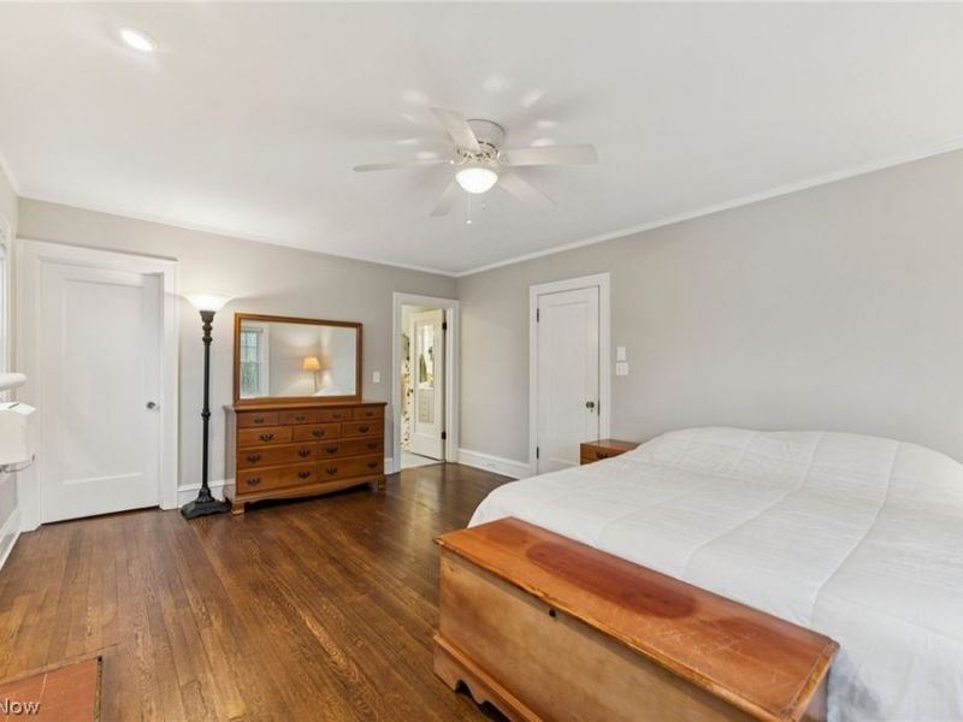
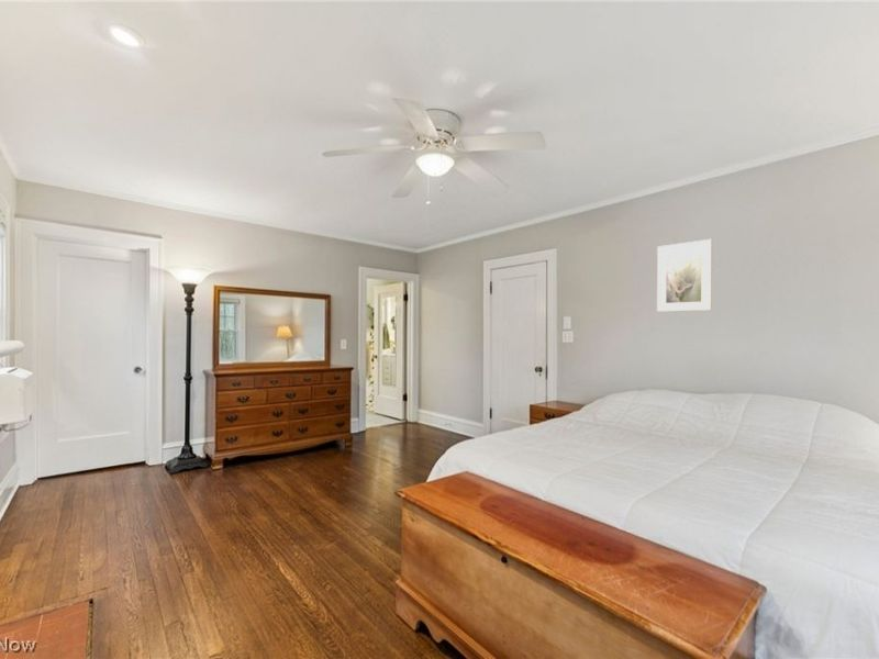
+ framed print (683, 277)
